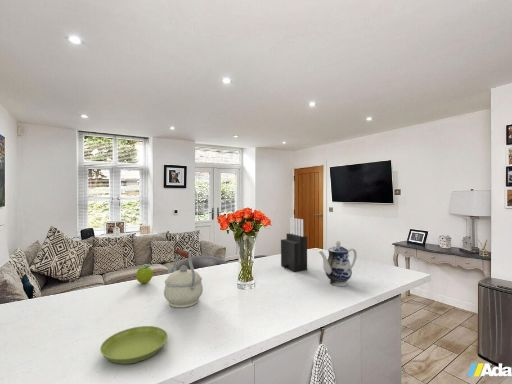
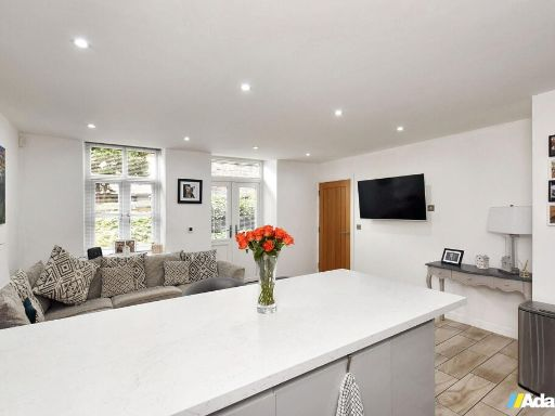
- fruit (144, 274)
- kettle (182, 275)
- saucer (135, 345)
- knife block (292, 243)
- teapot (338, 262)
